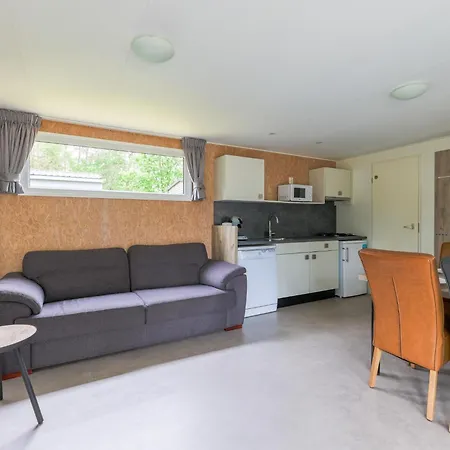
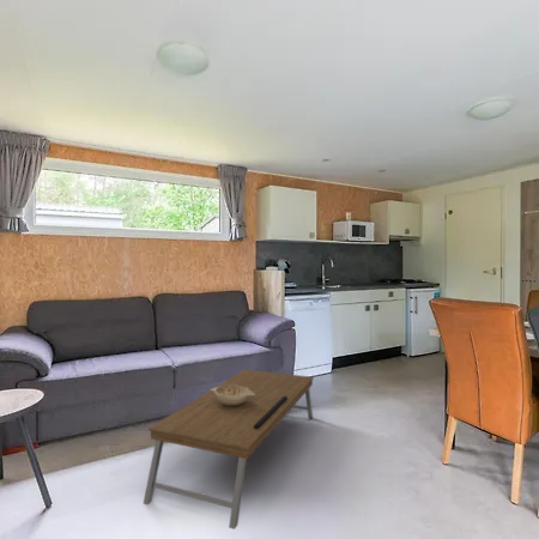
+ coffee table (246, 423)
+ decorative bowl (232, 393)
